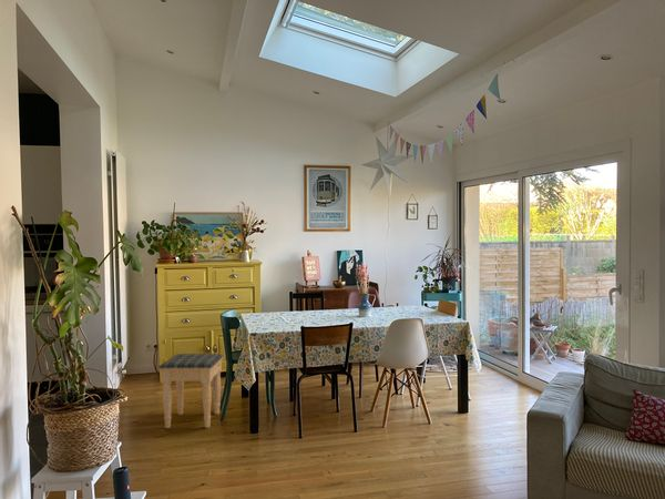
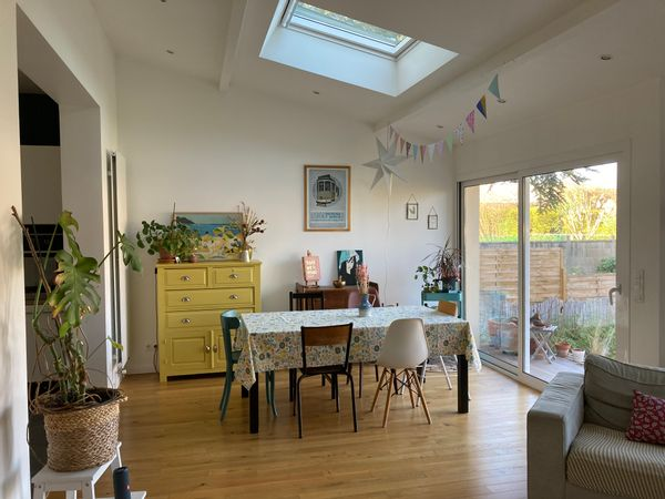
- footstool (193, 380)
